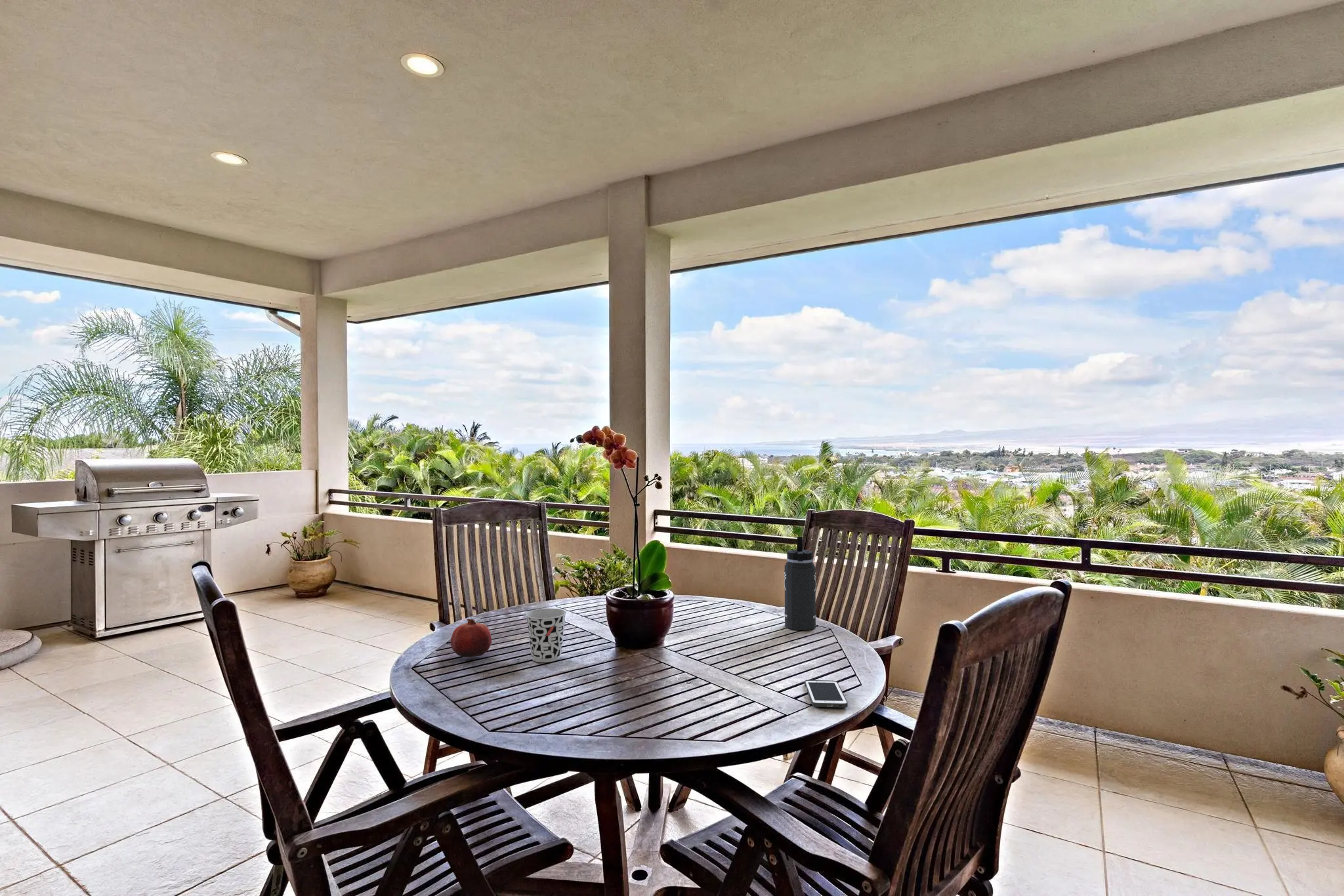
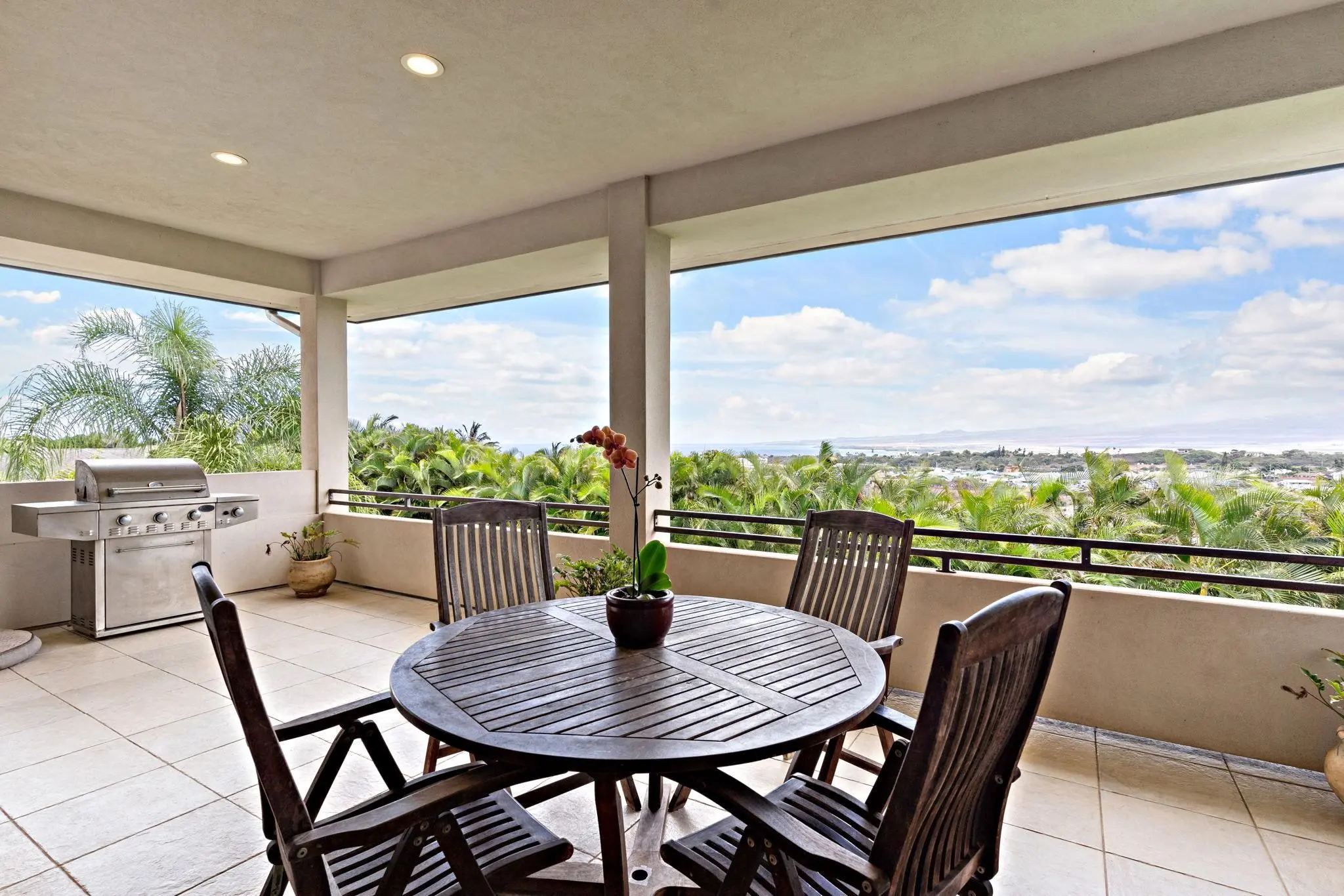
- cup (546, 635)
- cell phone (825, 693)
- fruit (471, 638)
- thermos bottle (800, 582)
